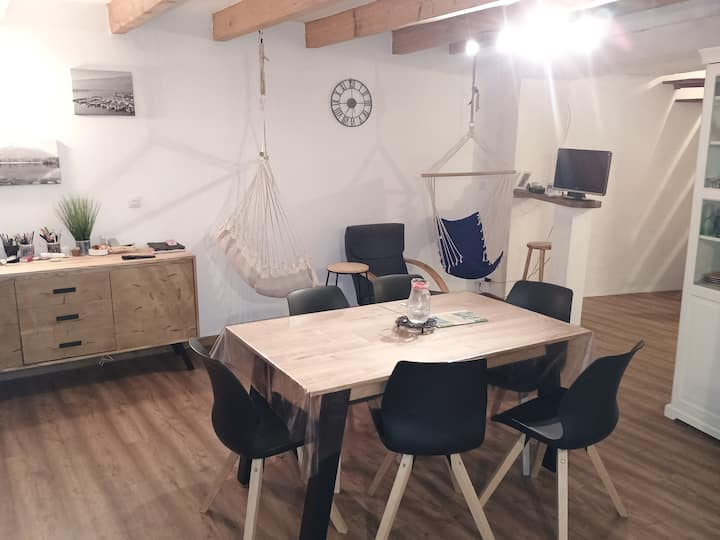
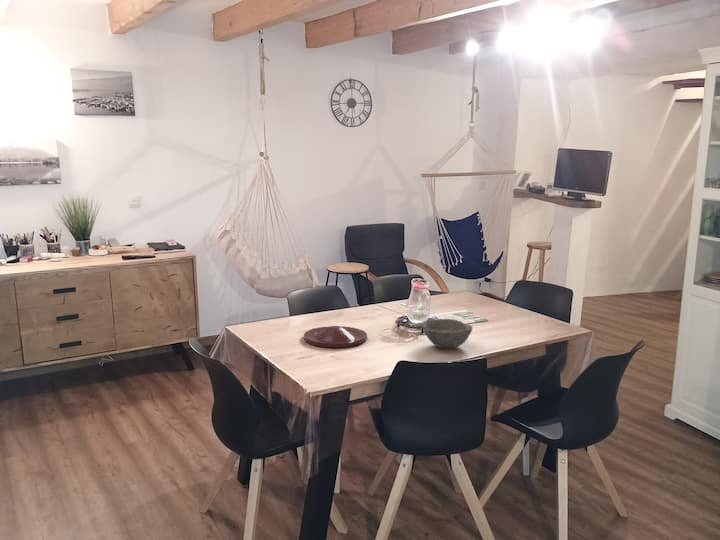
+ bowl (446, 335)
+ plate (335, 332)
